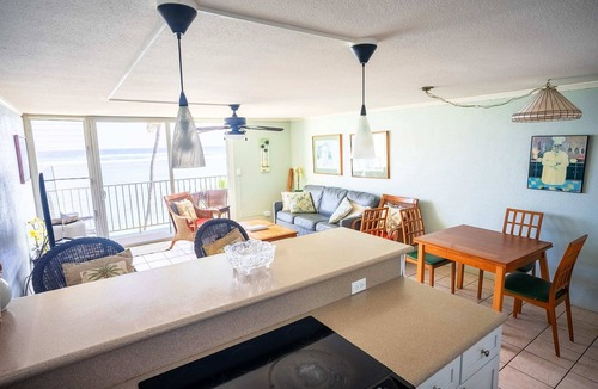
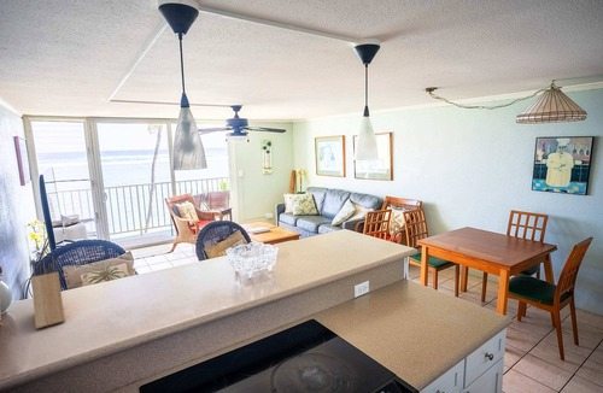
+ knife block (46, 288)
